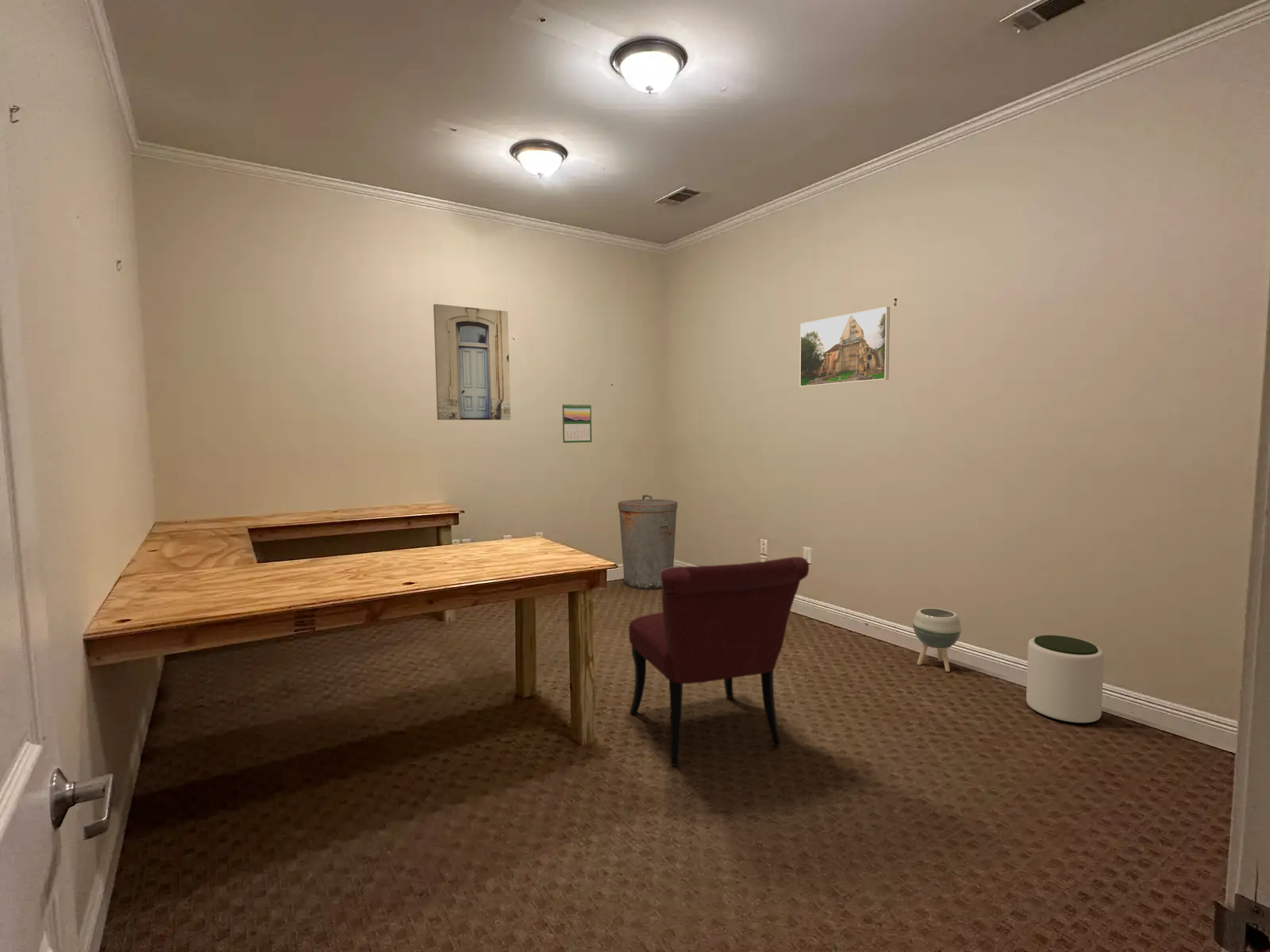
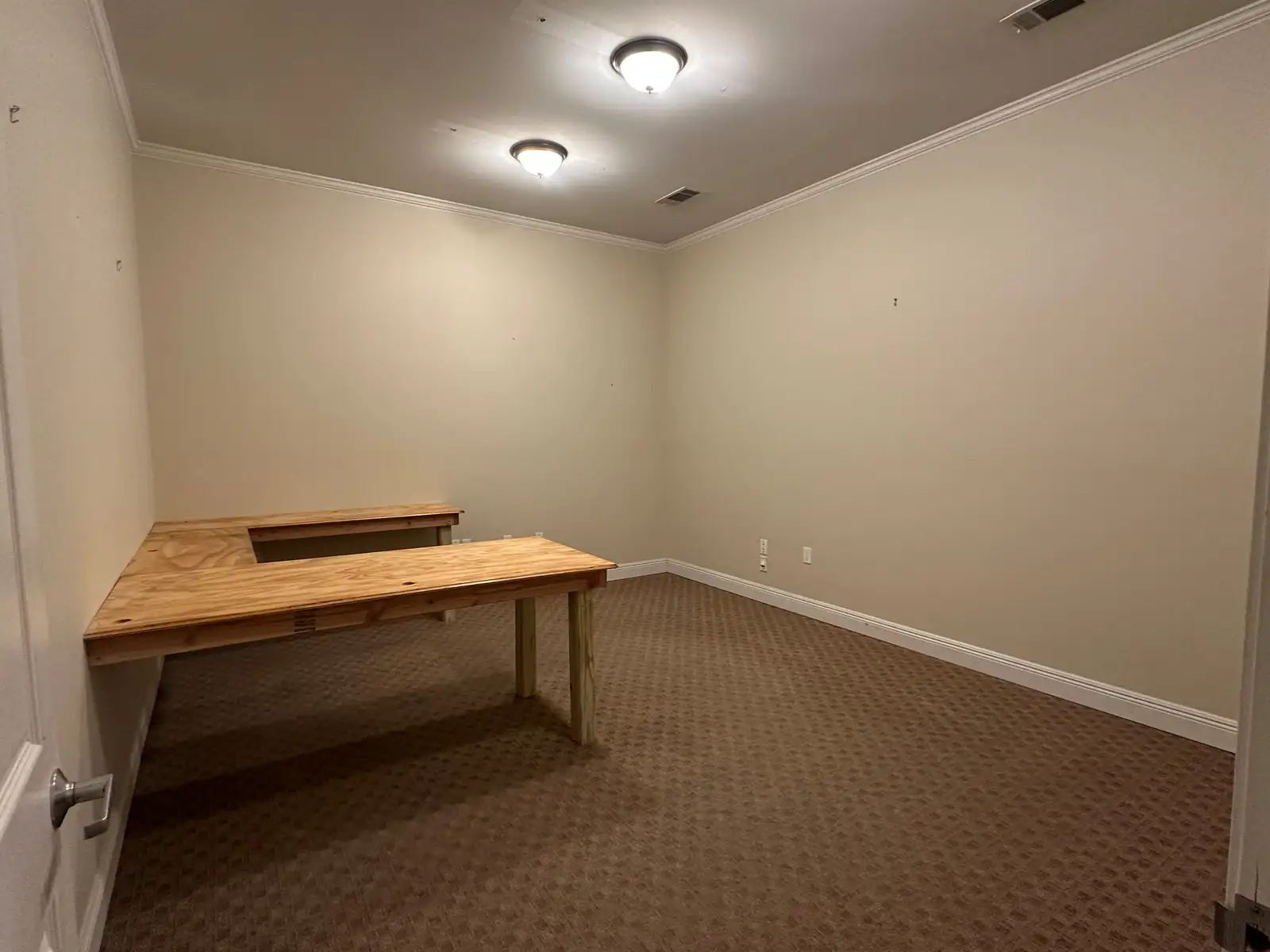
- trash can (648, 539)
- wall art (473, 364)
- planter (936, 639)
- plant pot (1064, 678)
- calendar (577, 423)
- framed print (841, 349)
- chair (710, 644)
